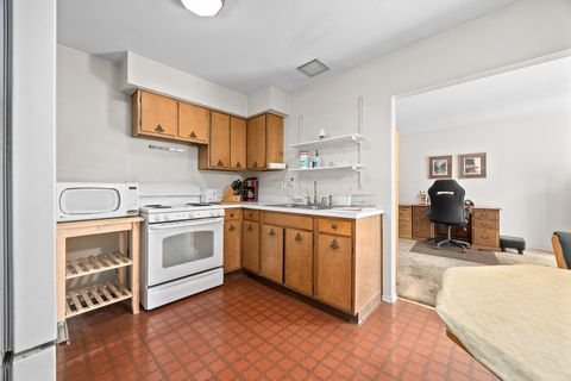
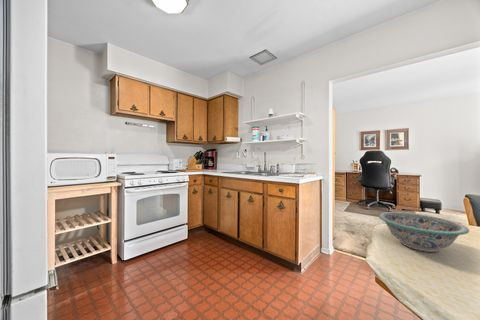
+ decorative bowl (418, 233)
